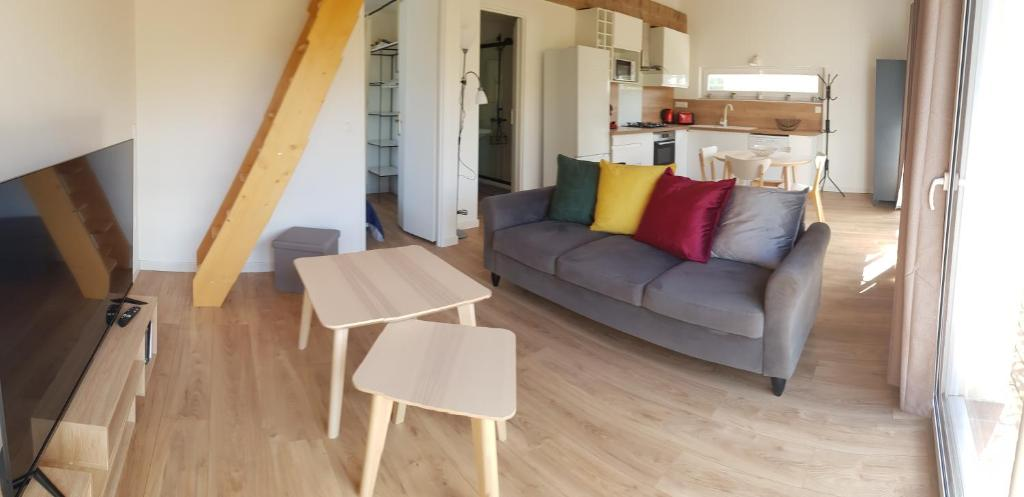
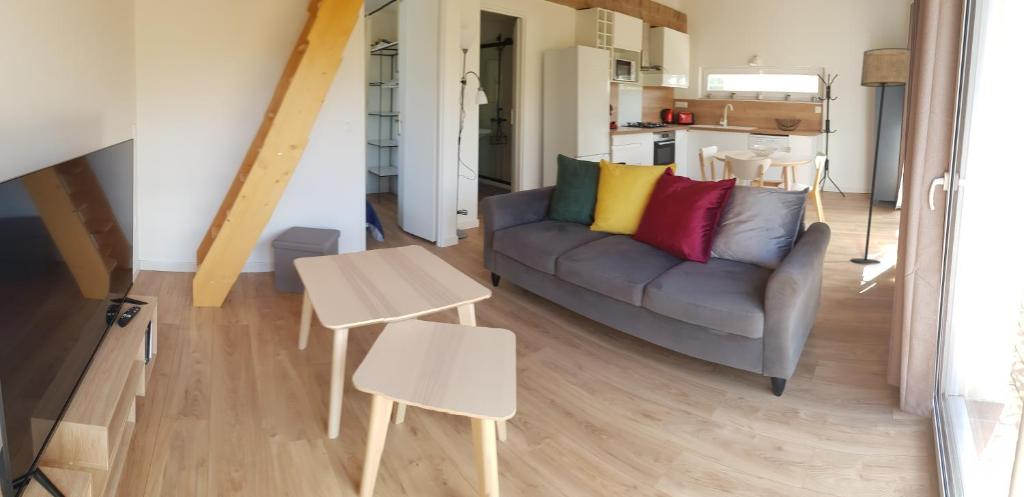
+ floor lamp (876, 158)
